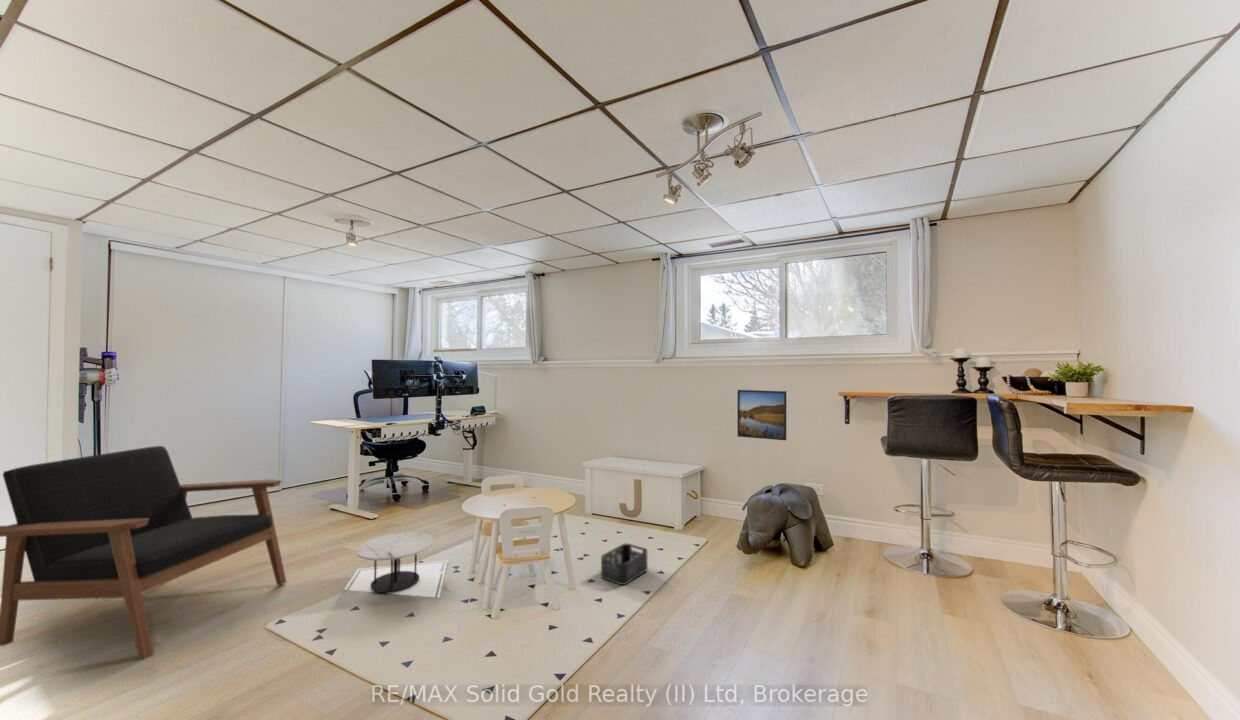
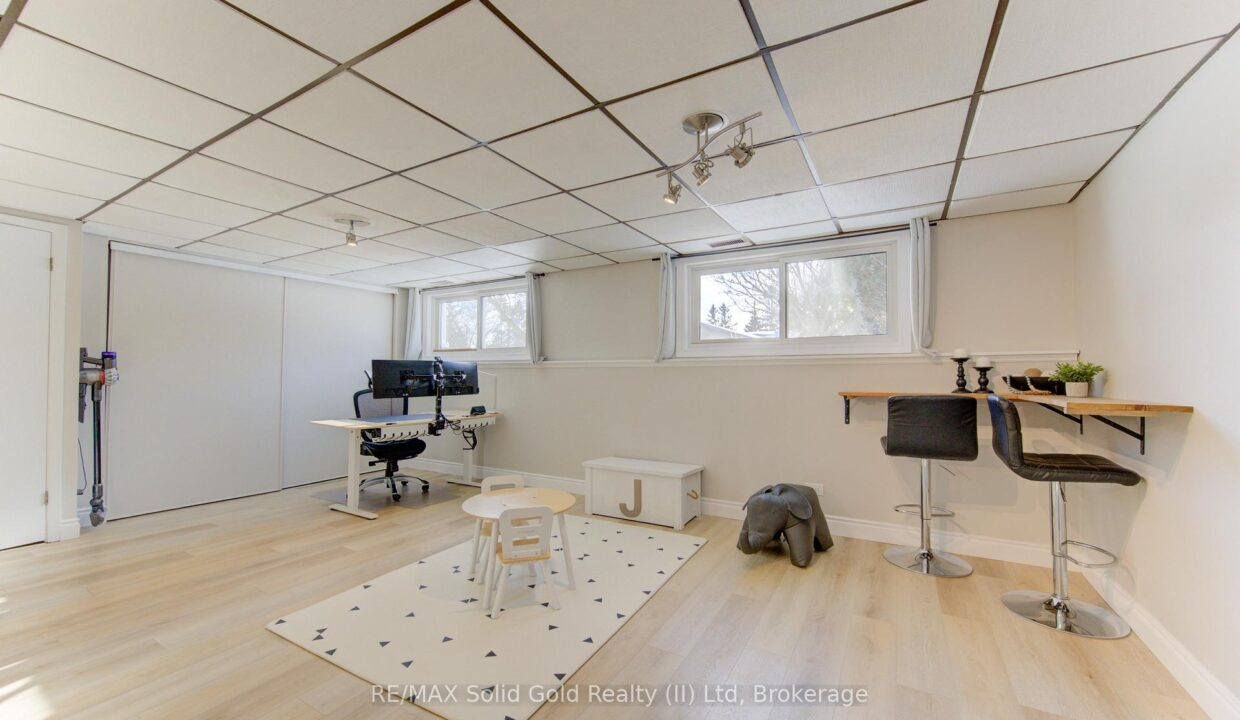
- armchair (156, 533)
- storage bin (624, 563)
- side table (395, 563)
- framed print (761, 414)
